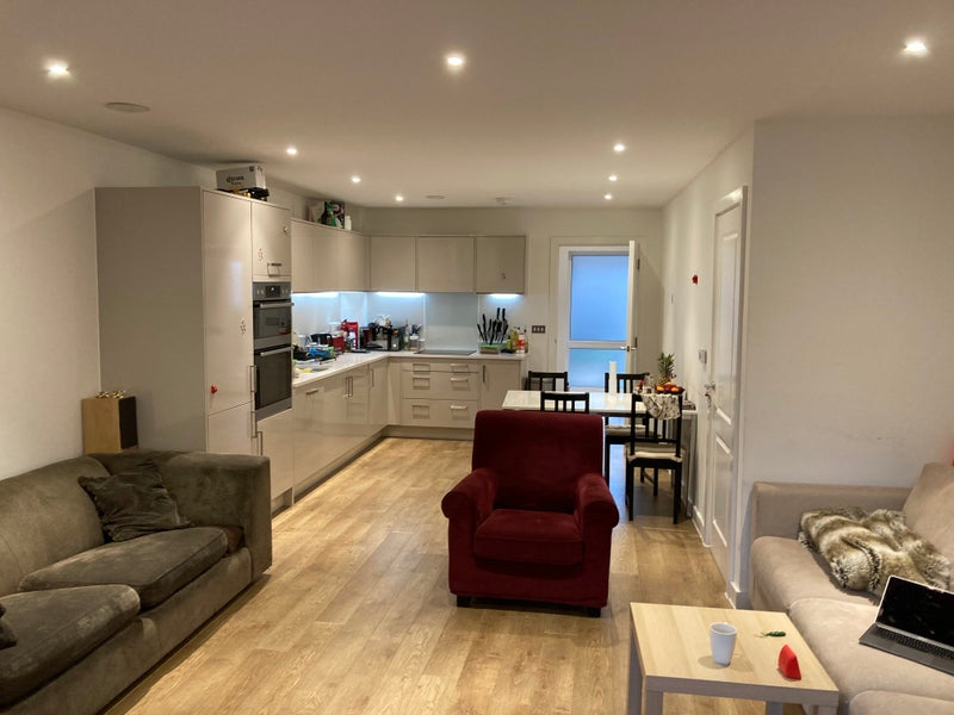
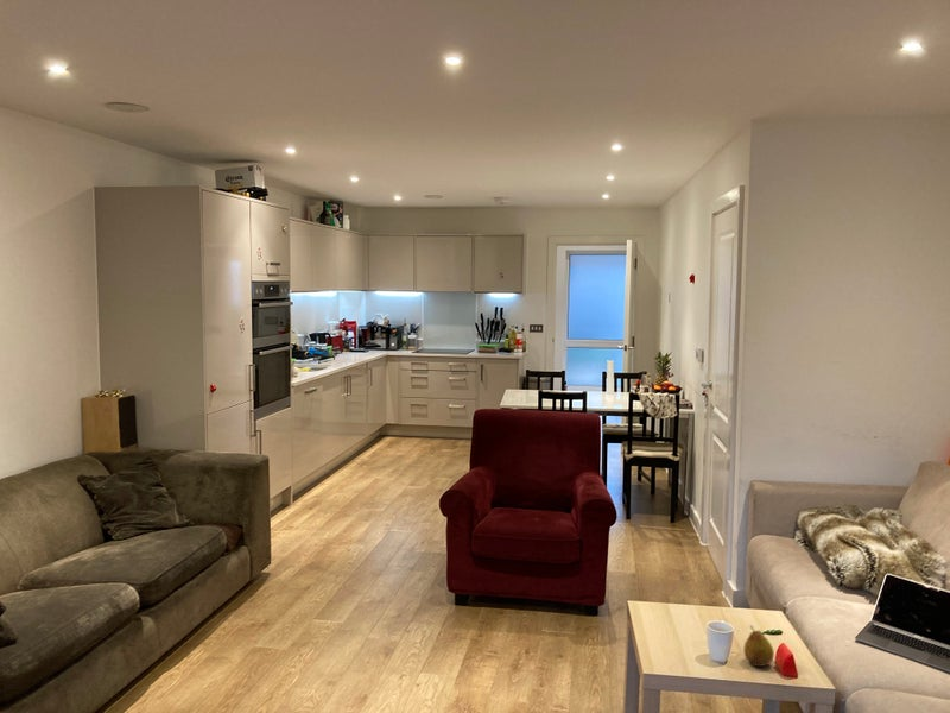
+ fruit (759, 644)
